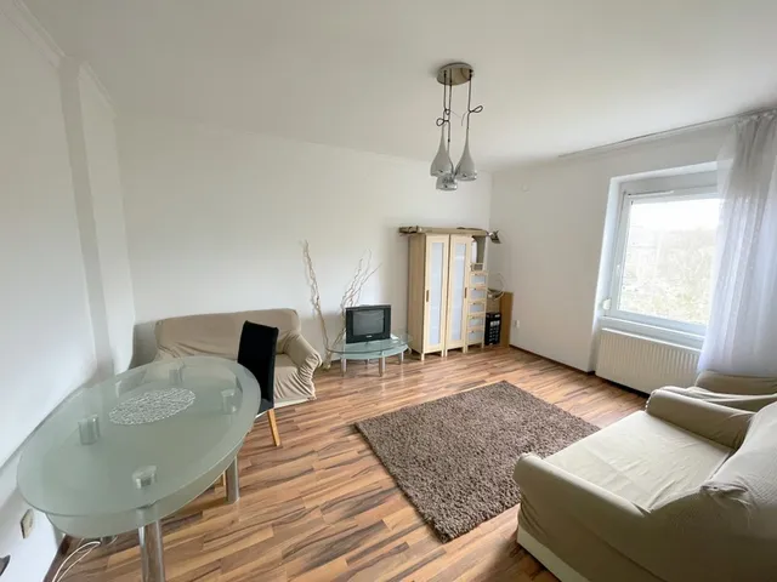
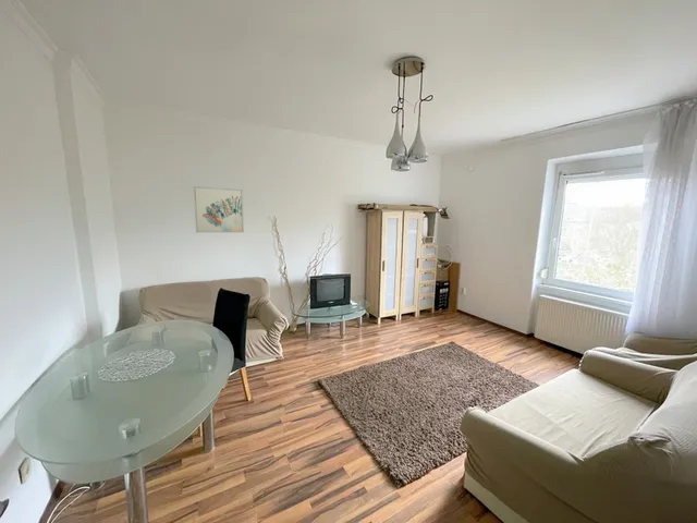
+ wall art (219, 210)
